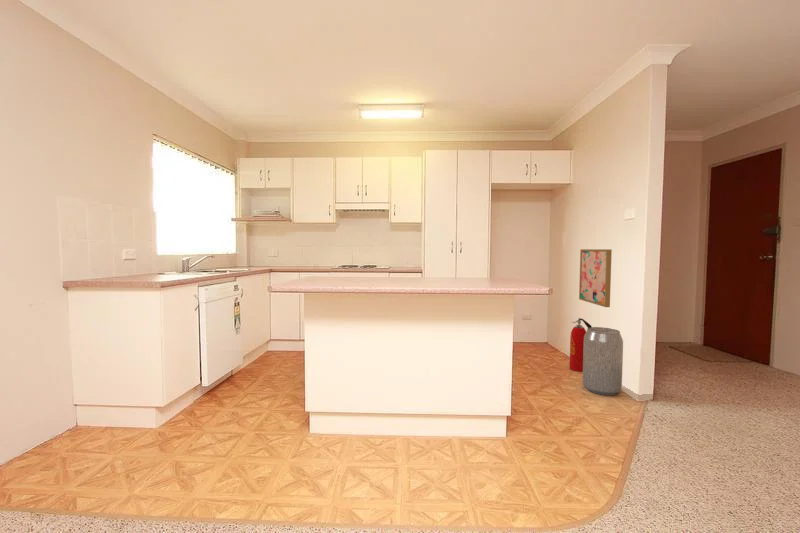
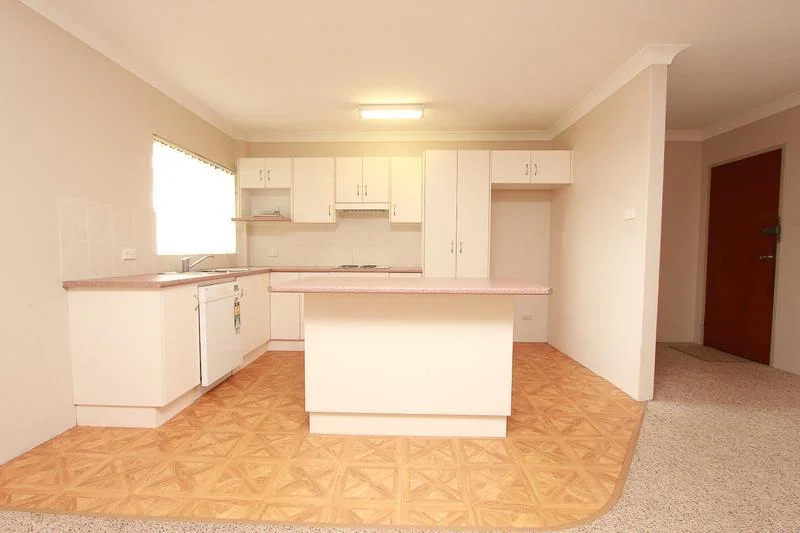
- wall art (594, 276)
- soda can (602, 360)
- fire extinguisher (579, 344)
